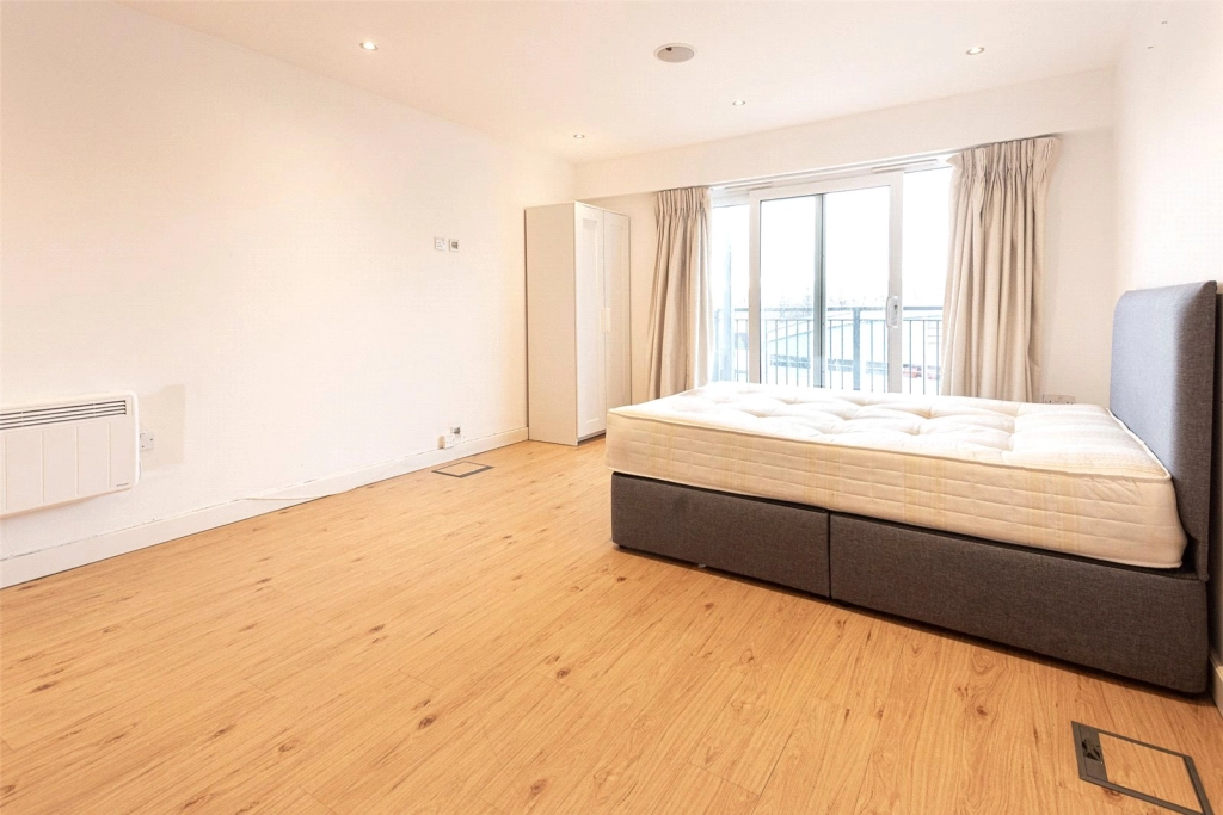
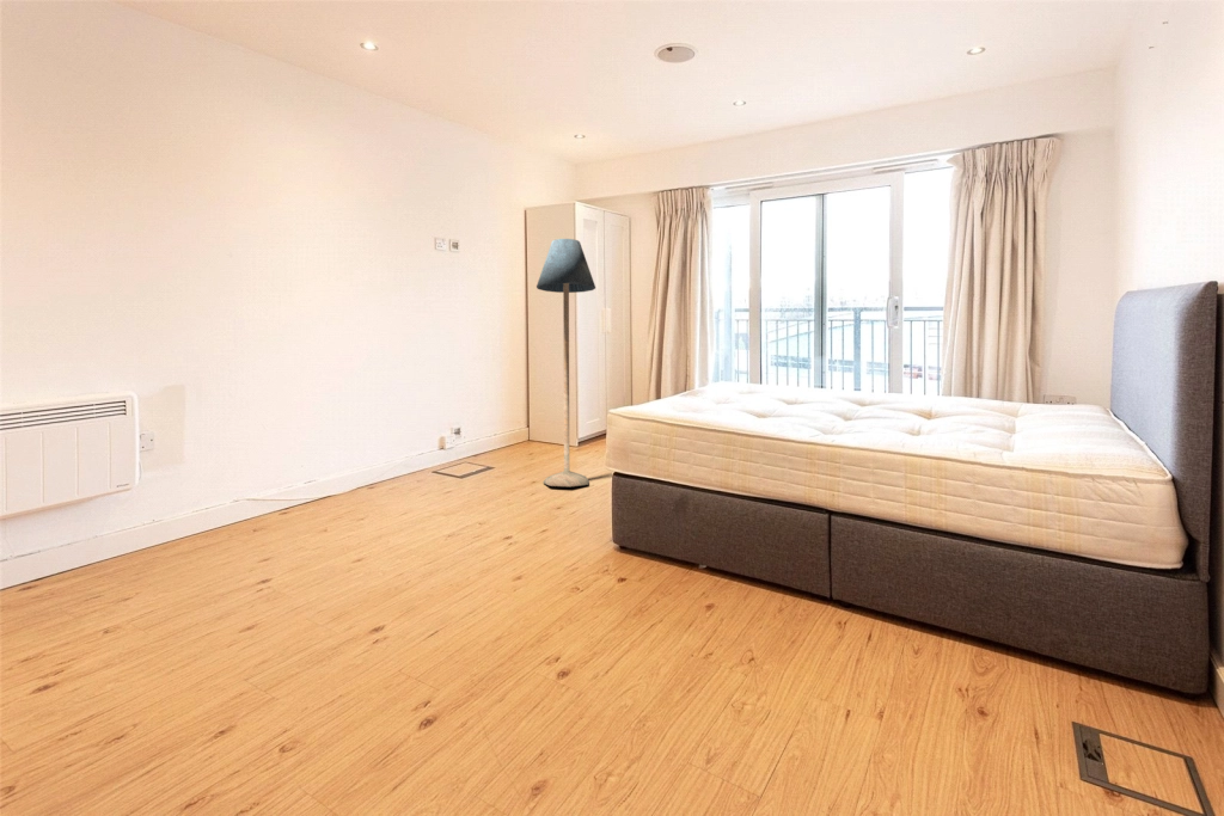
+ floor lamp (567, 362)
